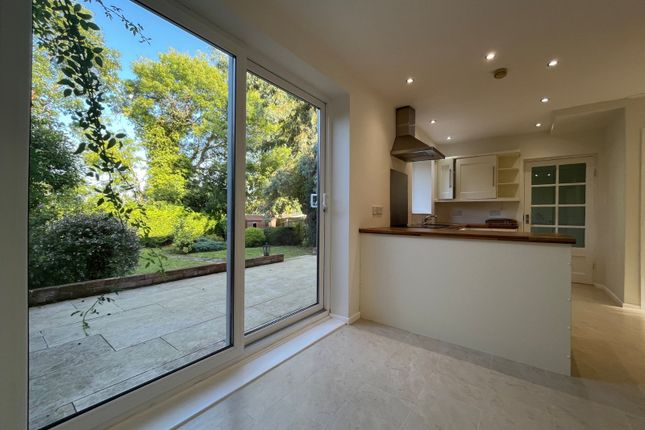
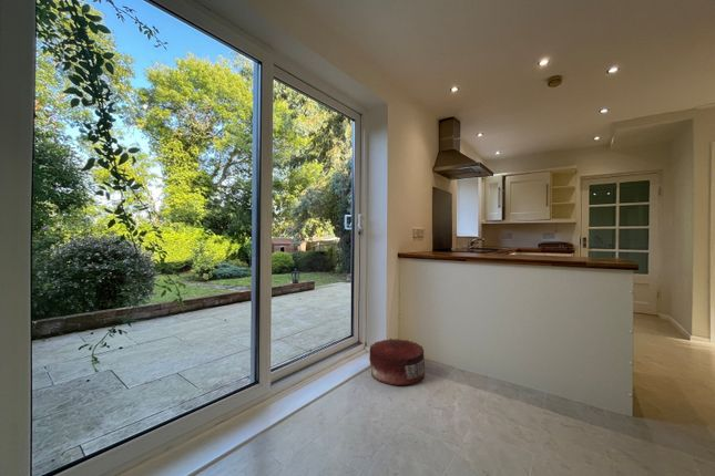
+ pouf (397, 359)
